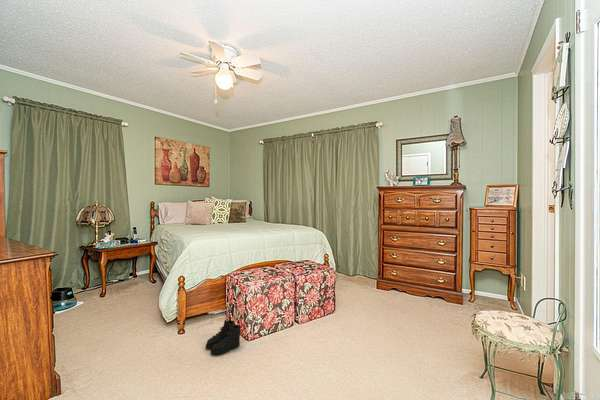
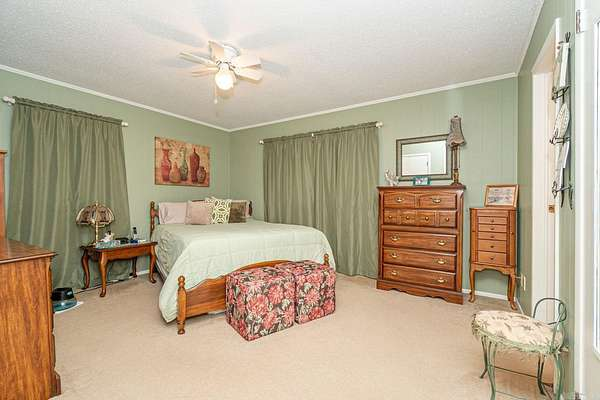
- boots (223, 334)
